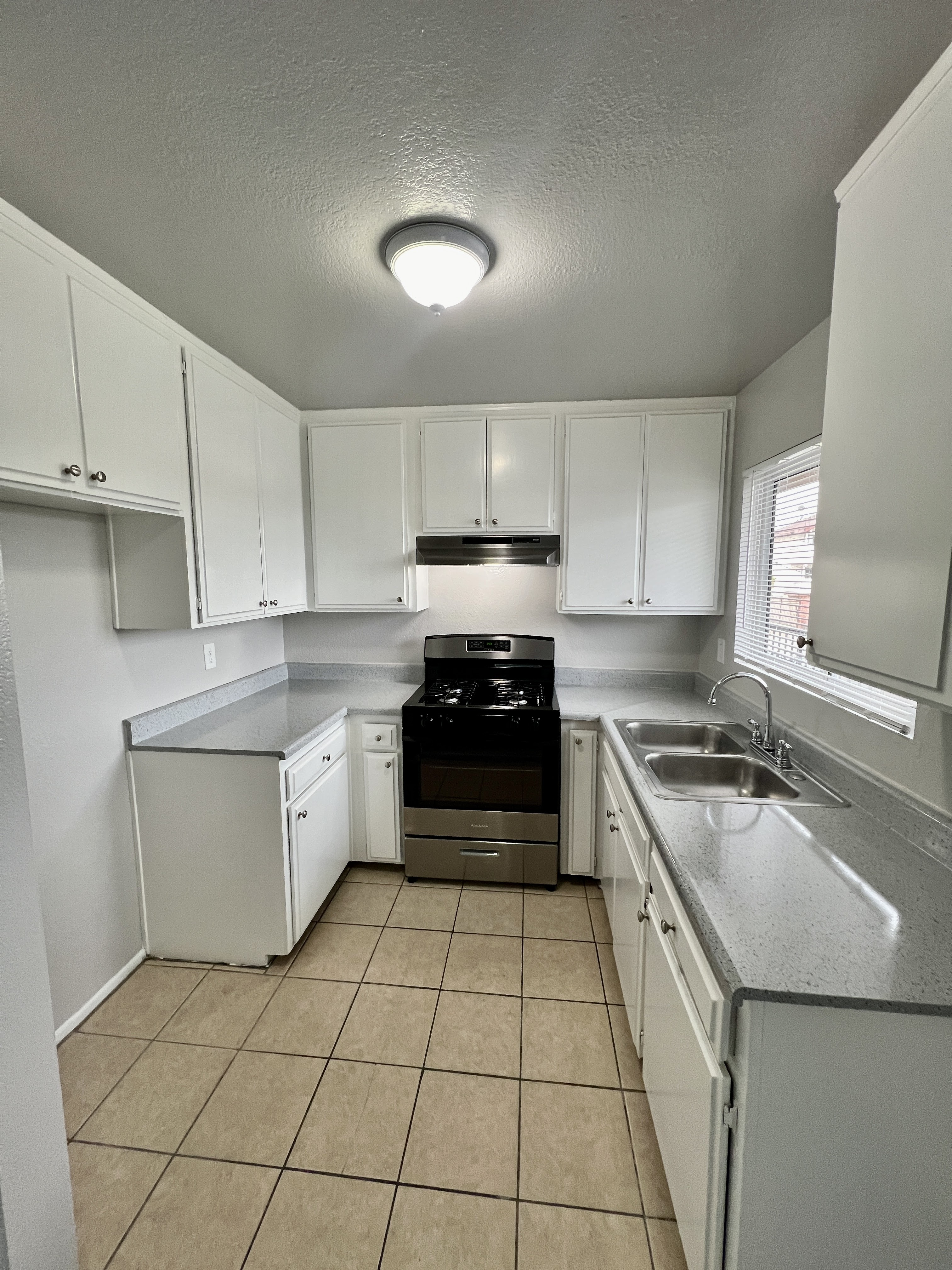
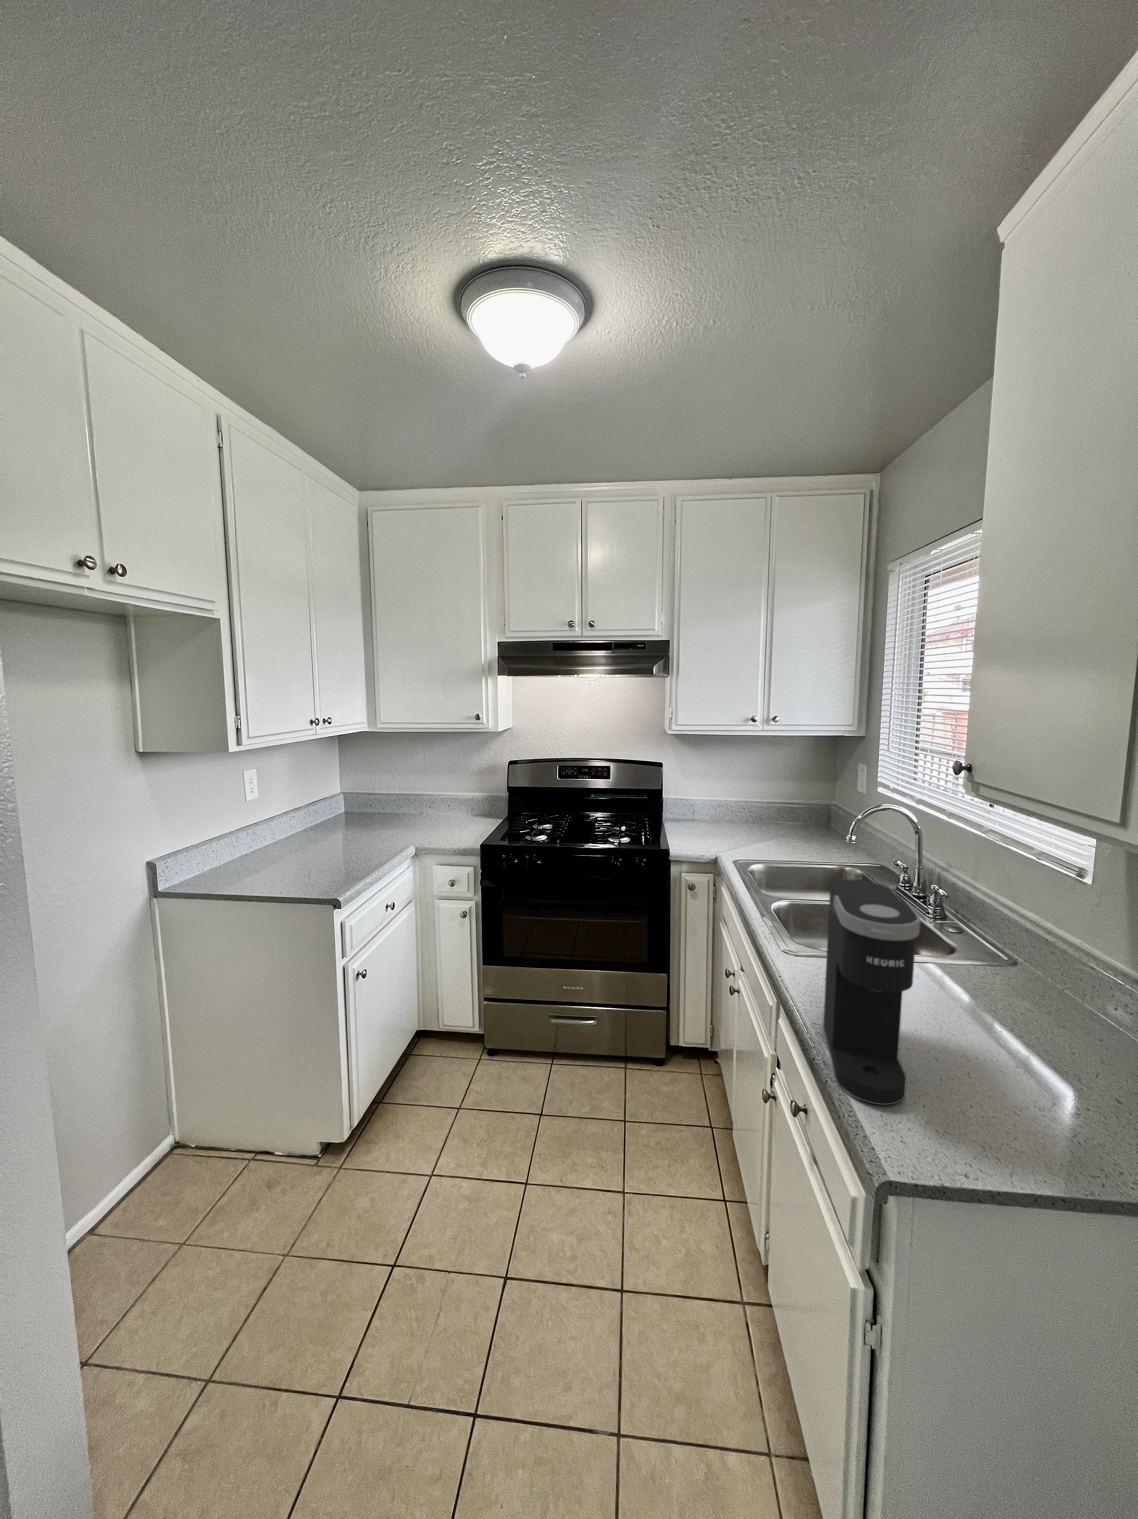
+ coffee maker (865, 978)
